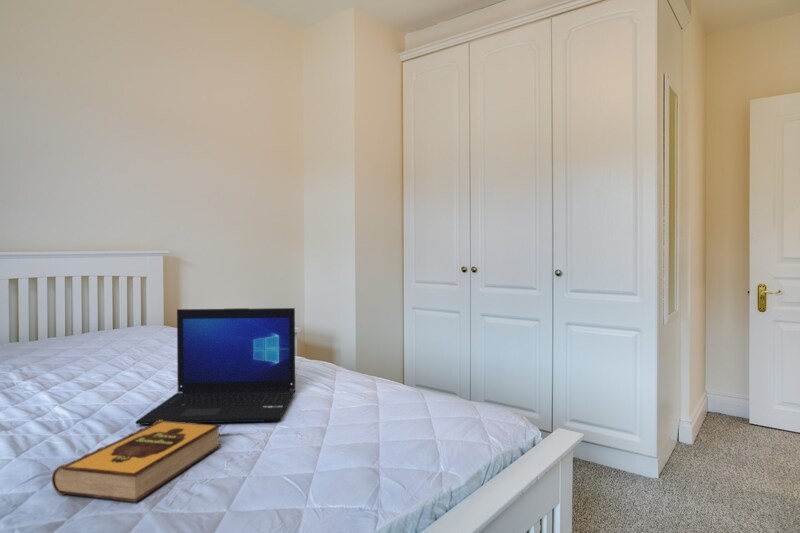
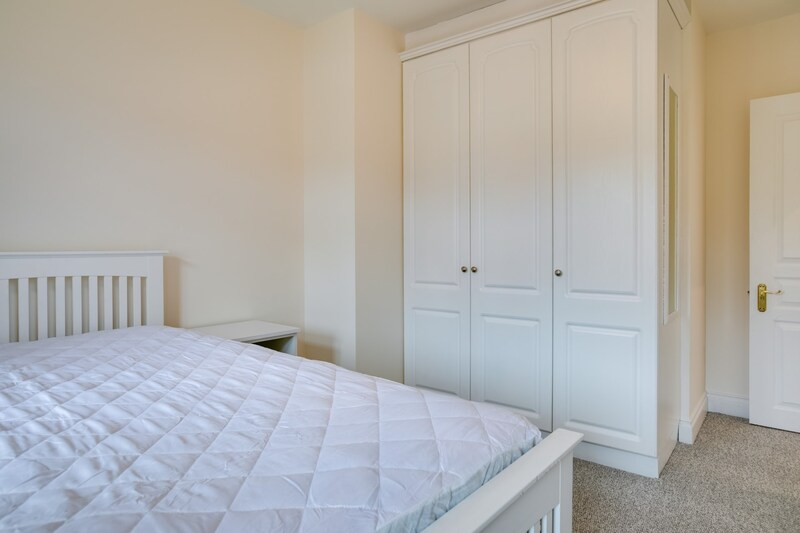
- hardback book (145, 455)
- laptop (224, 360)
